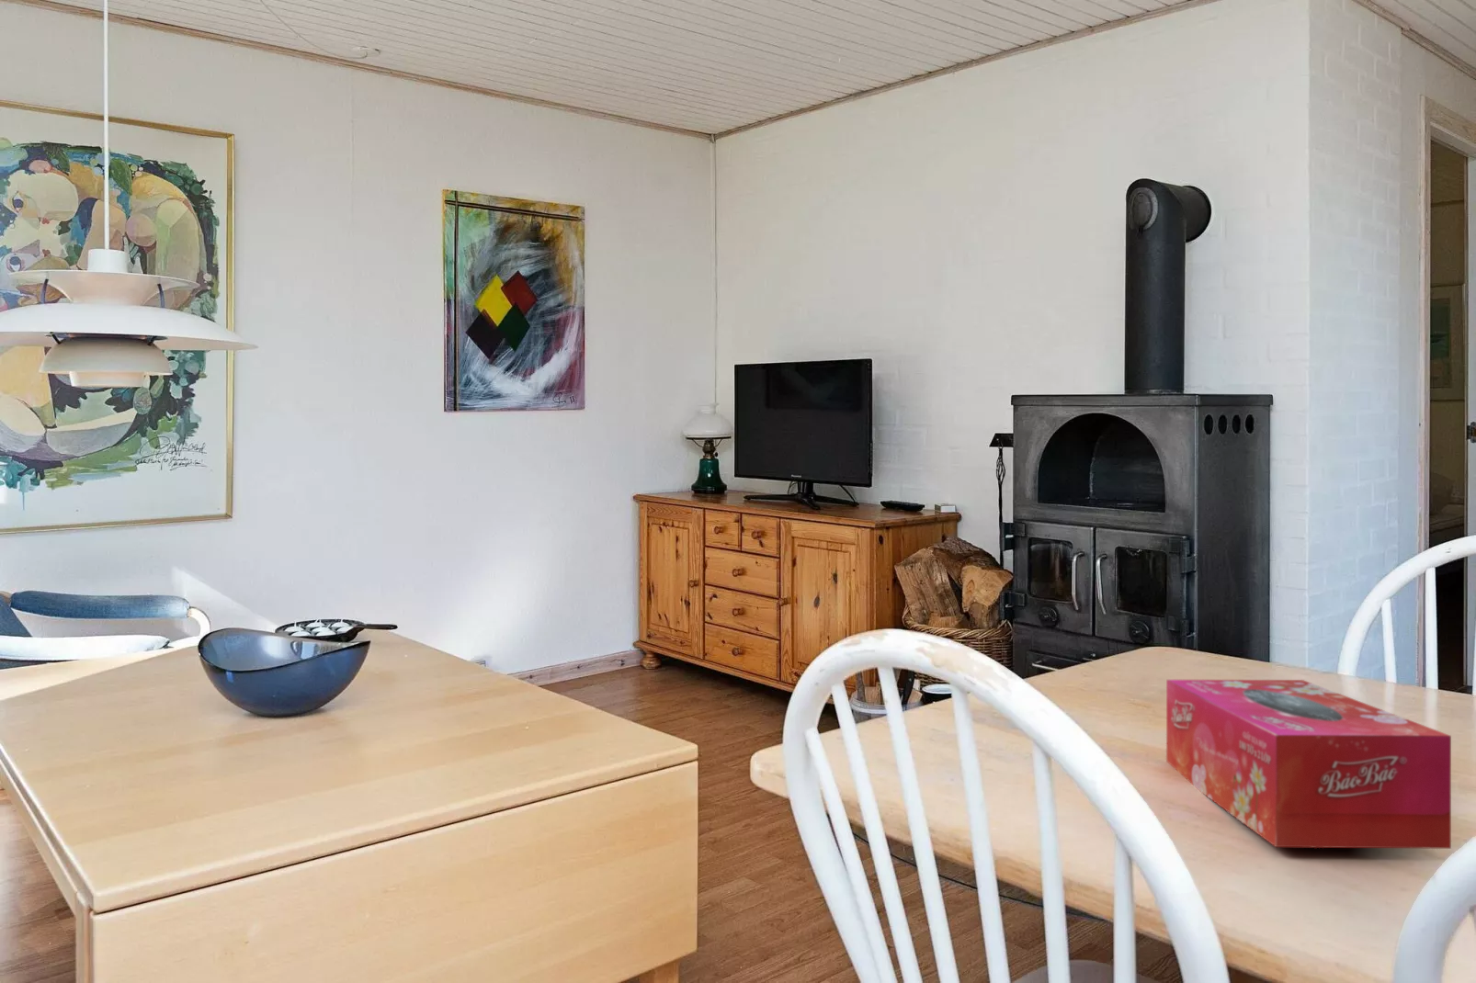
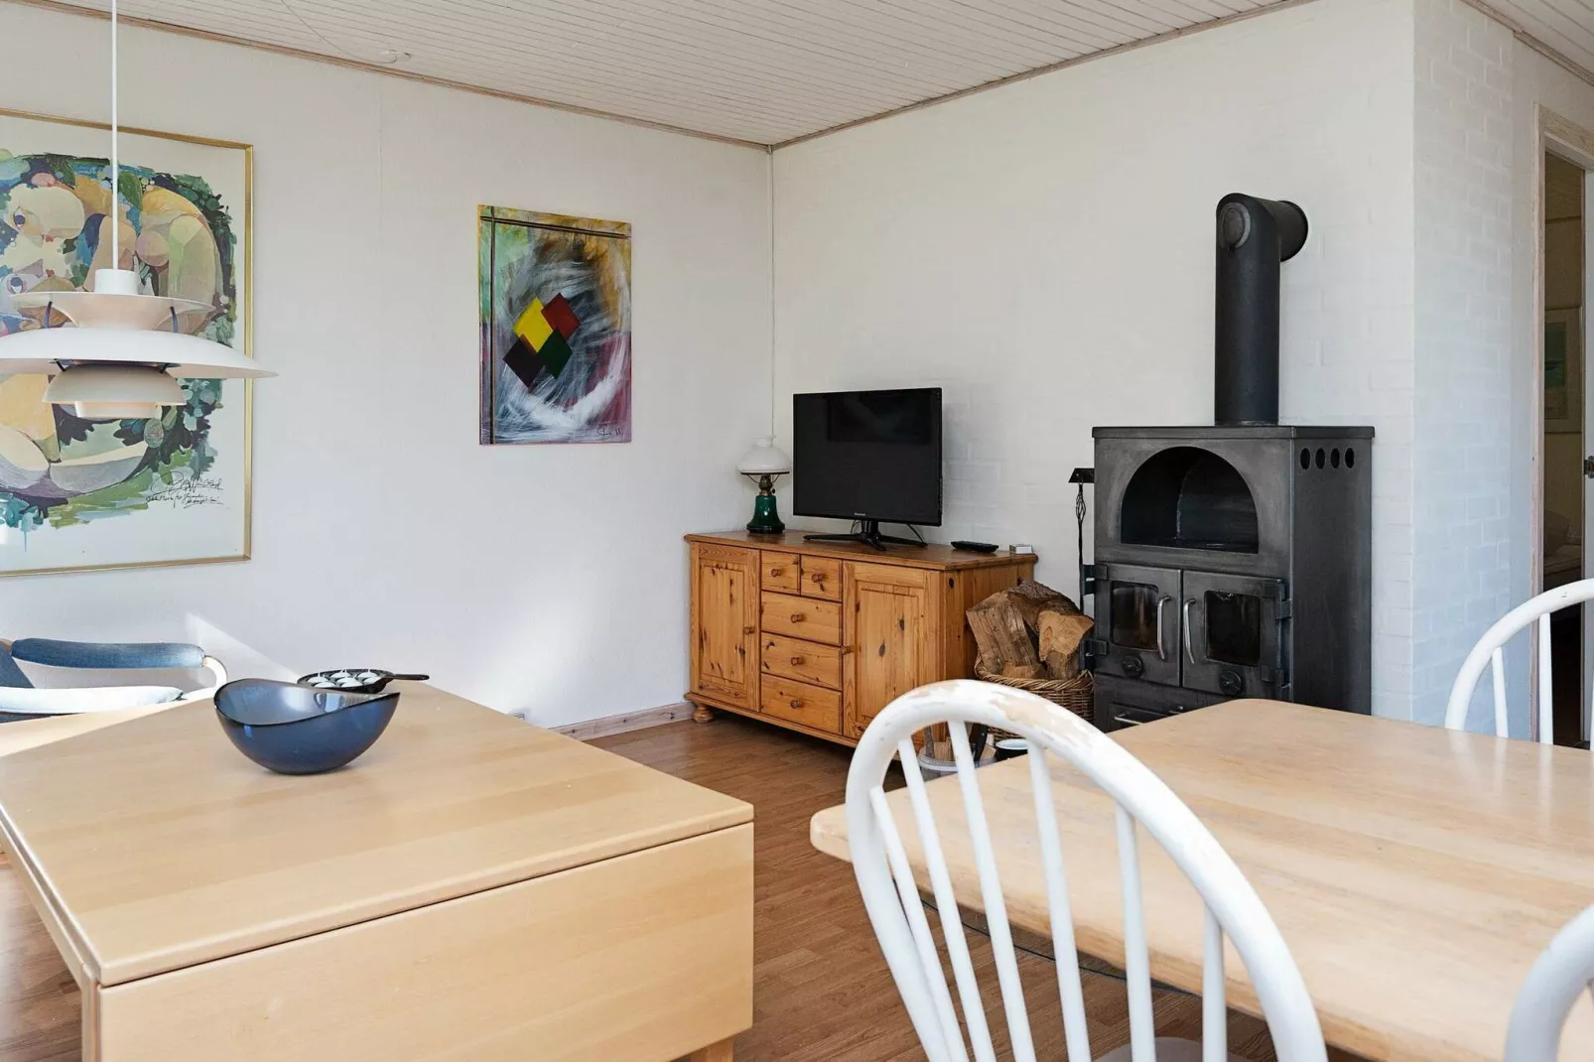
- tissue box (1291, 754)
